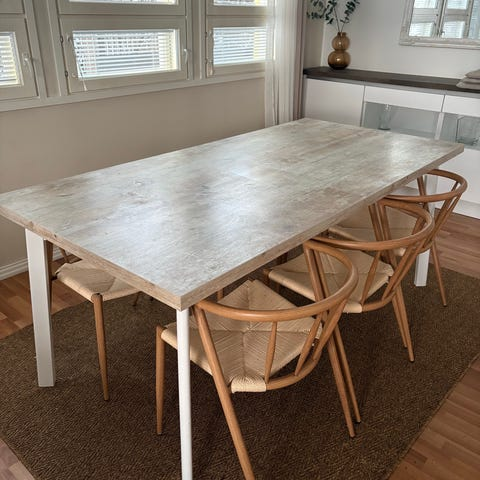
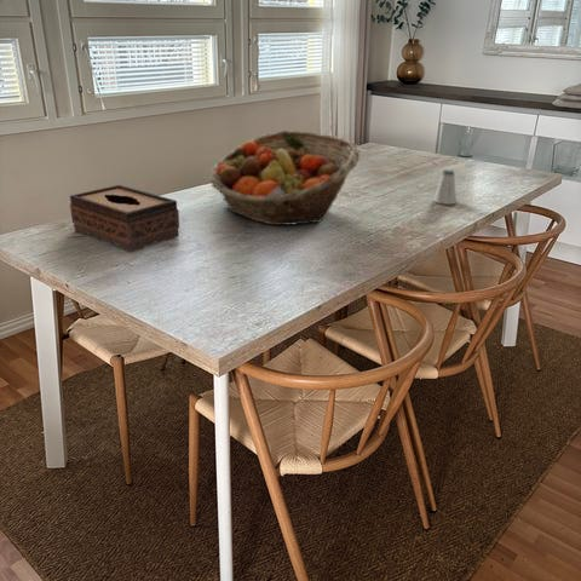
+ fruit basket (282, 174)
+ tissue box (123, 215)
+ saltshaker (447, 185)
